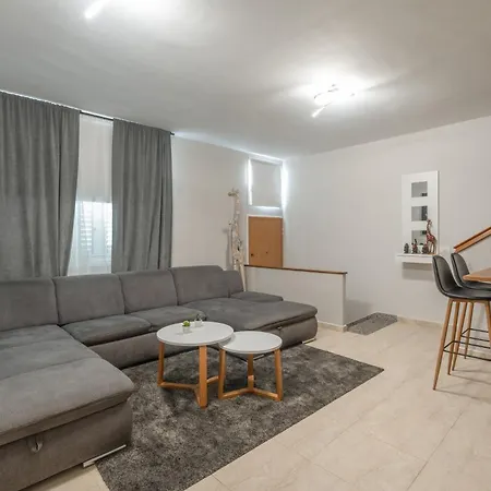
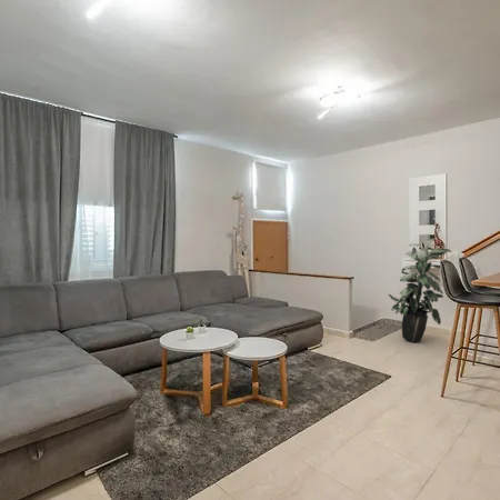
+ indoor plant (419, 292)
